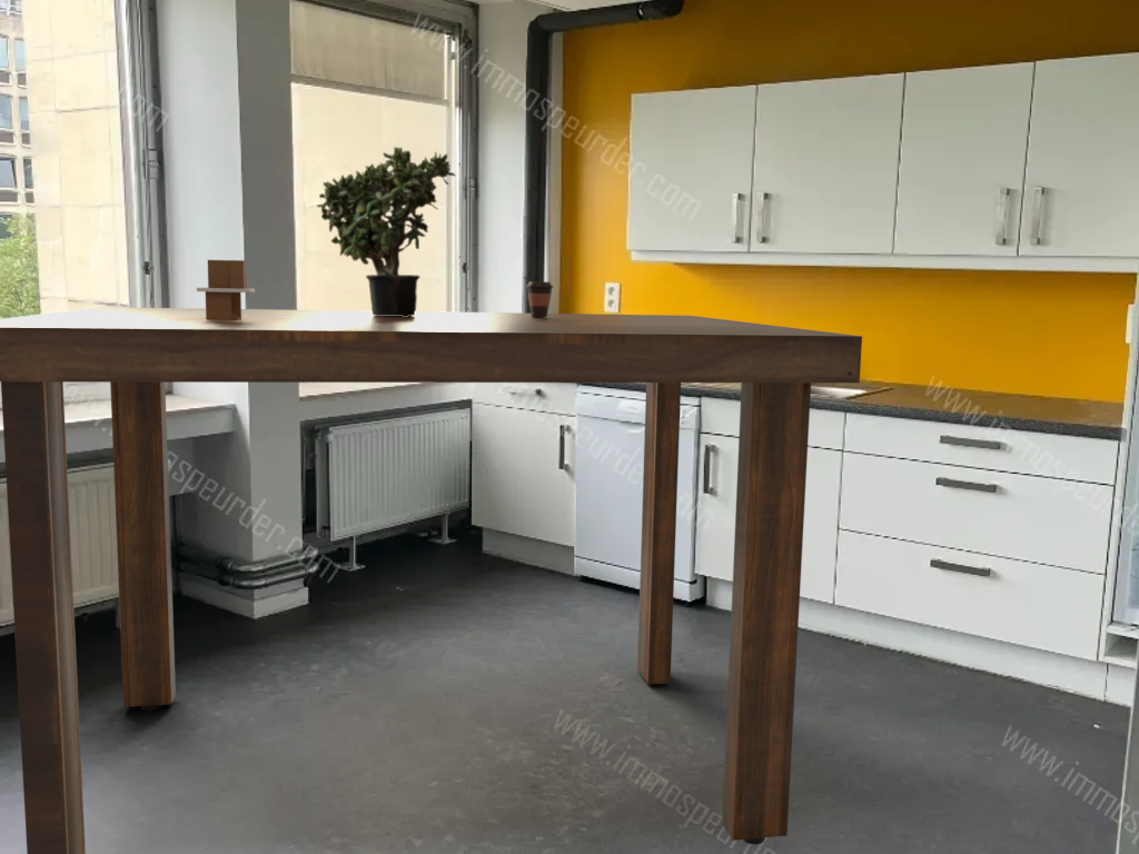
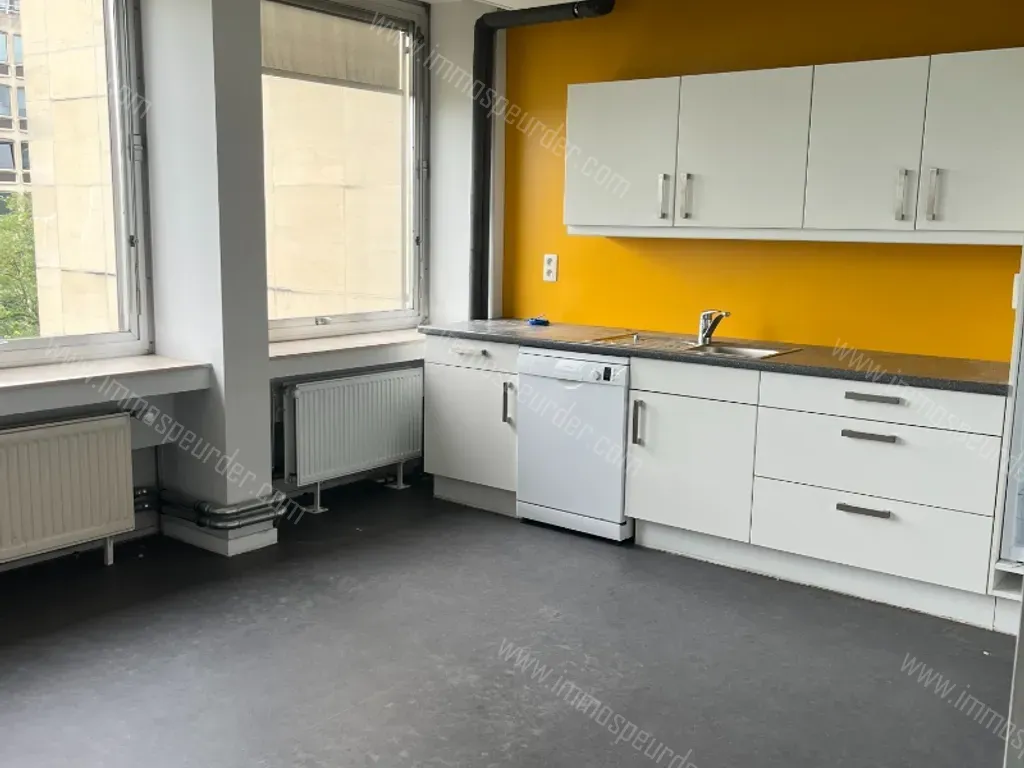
- coffee cup (539, 298)
- potted plant (396, 231)
- napkin holder (226, 289)
- dining table (422, 381)
